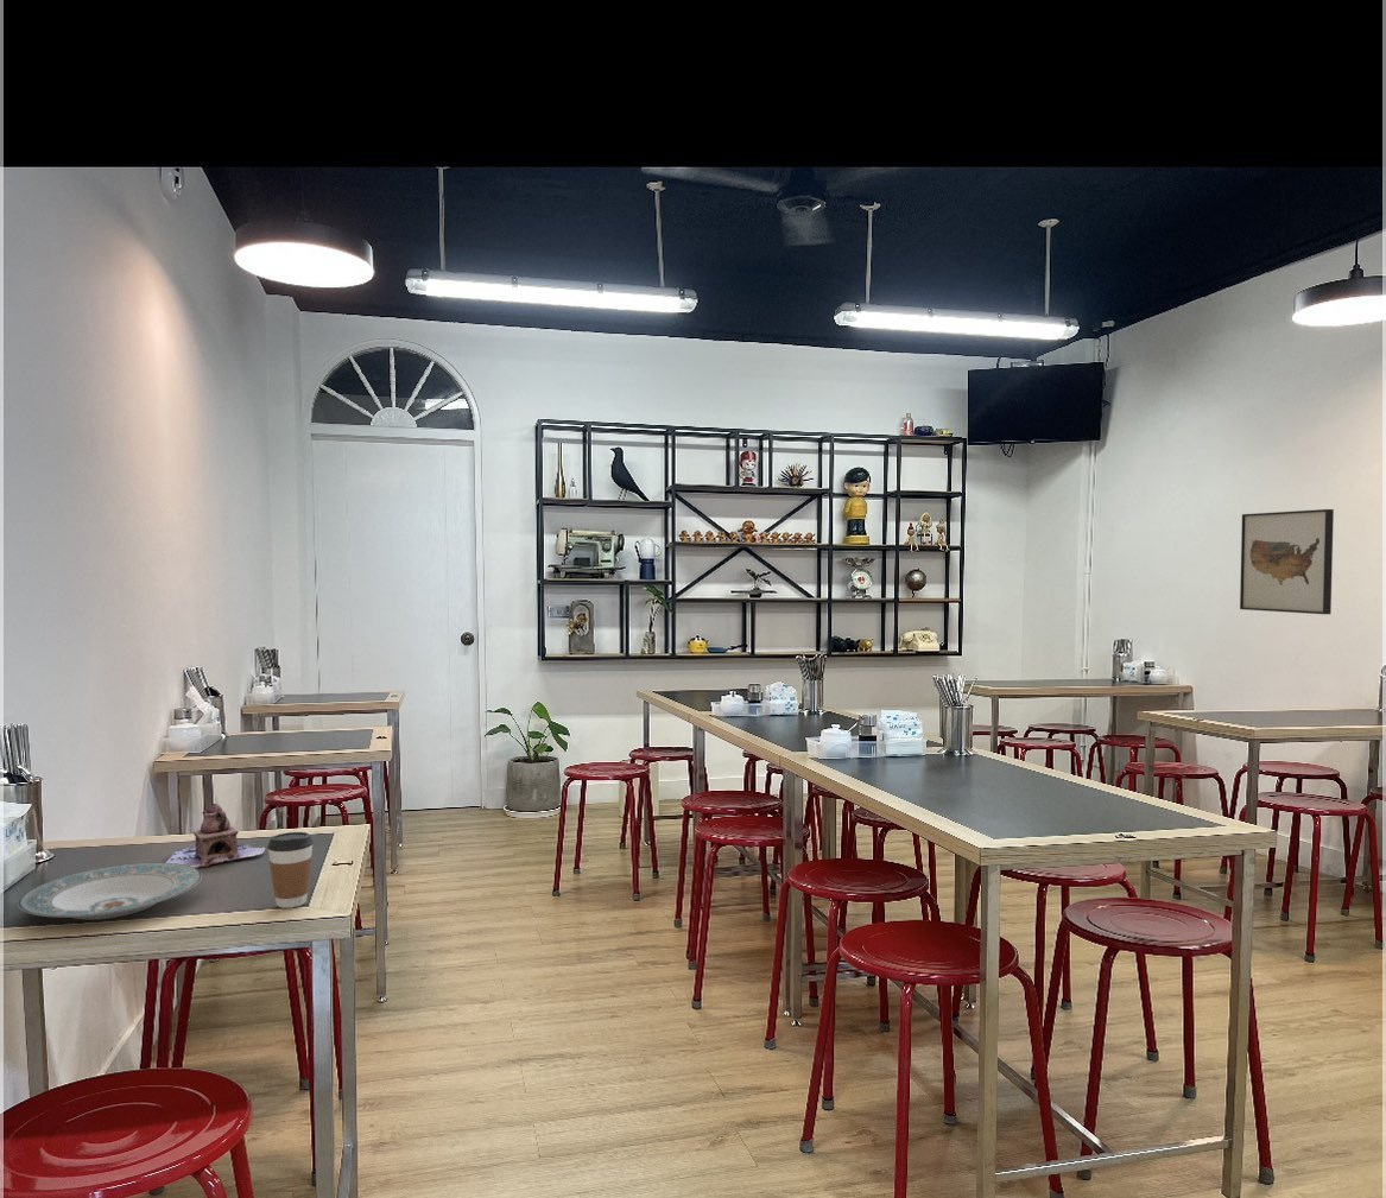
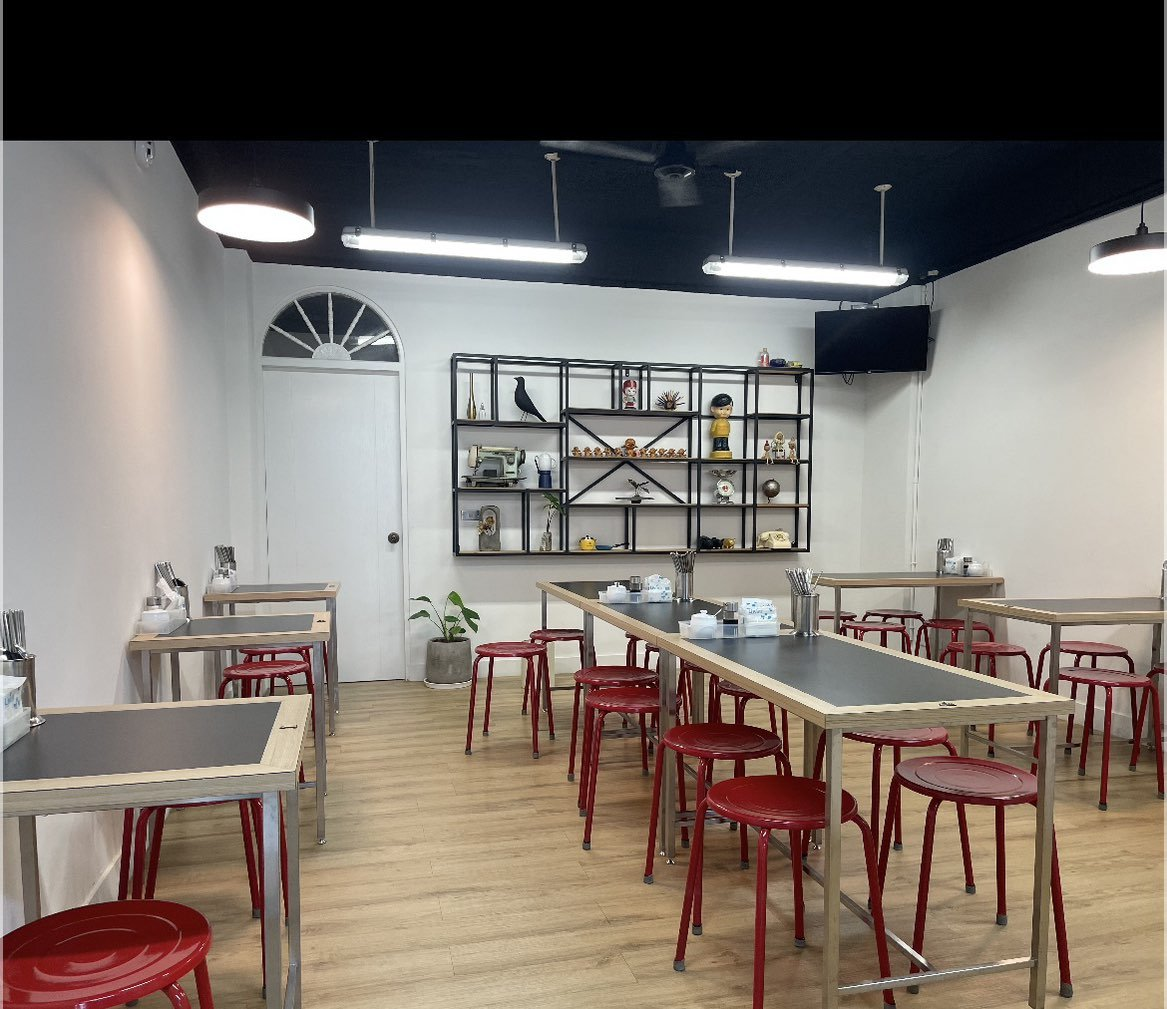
- teapot (215, 831)
- coffee cup (291, 869)
- wall art (1284, 562)
- plate (114, 896)
